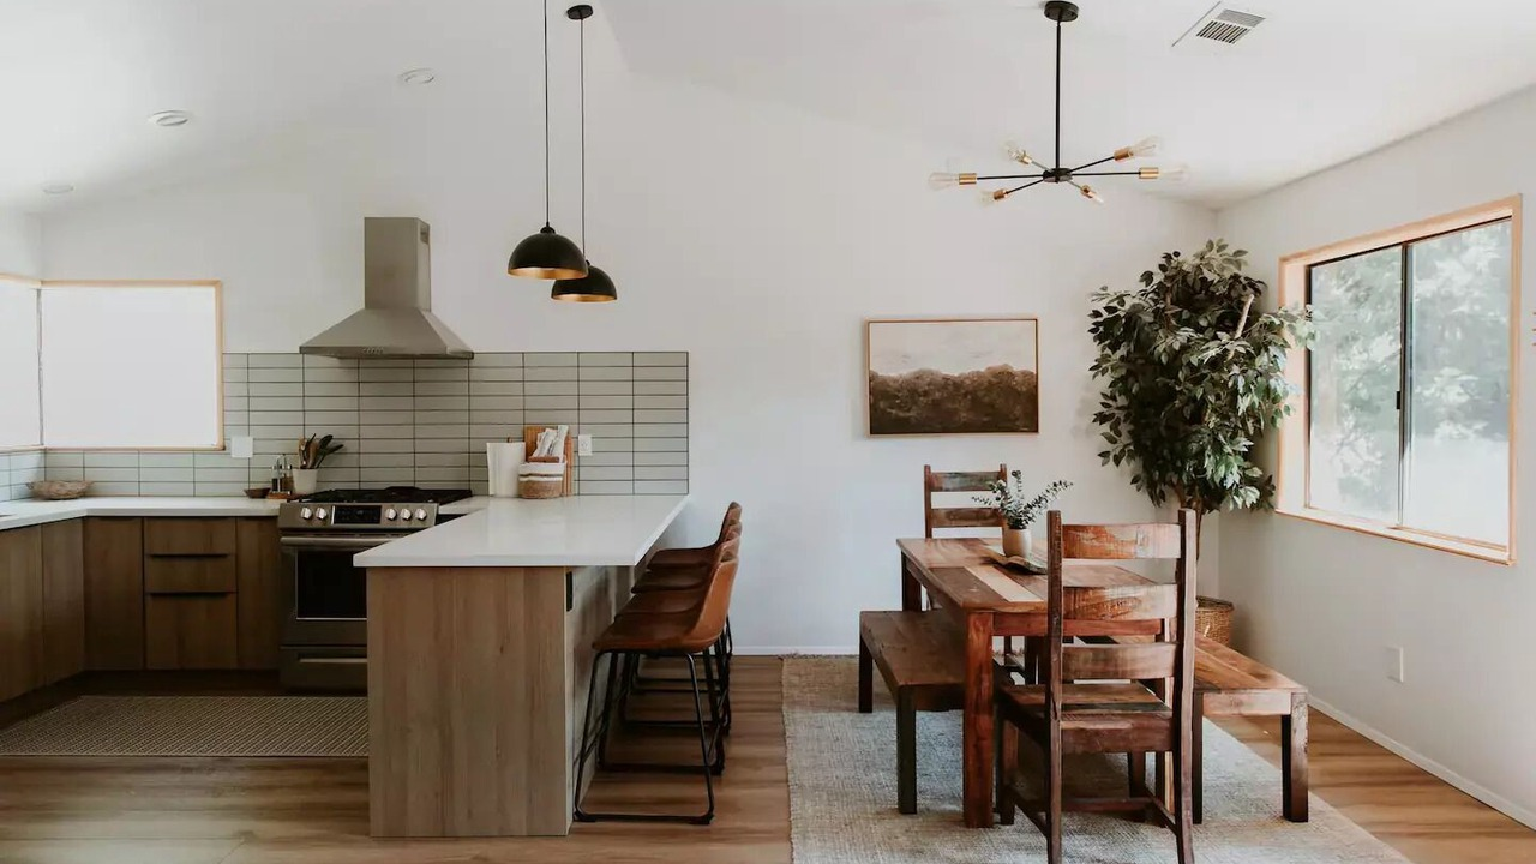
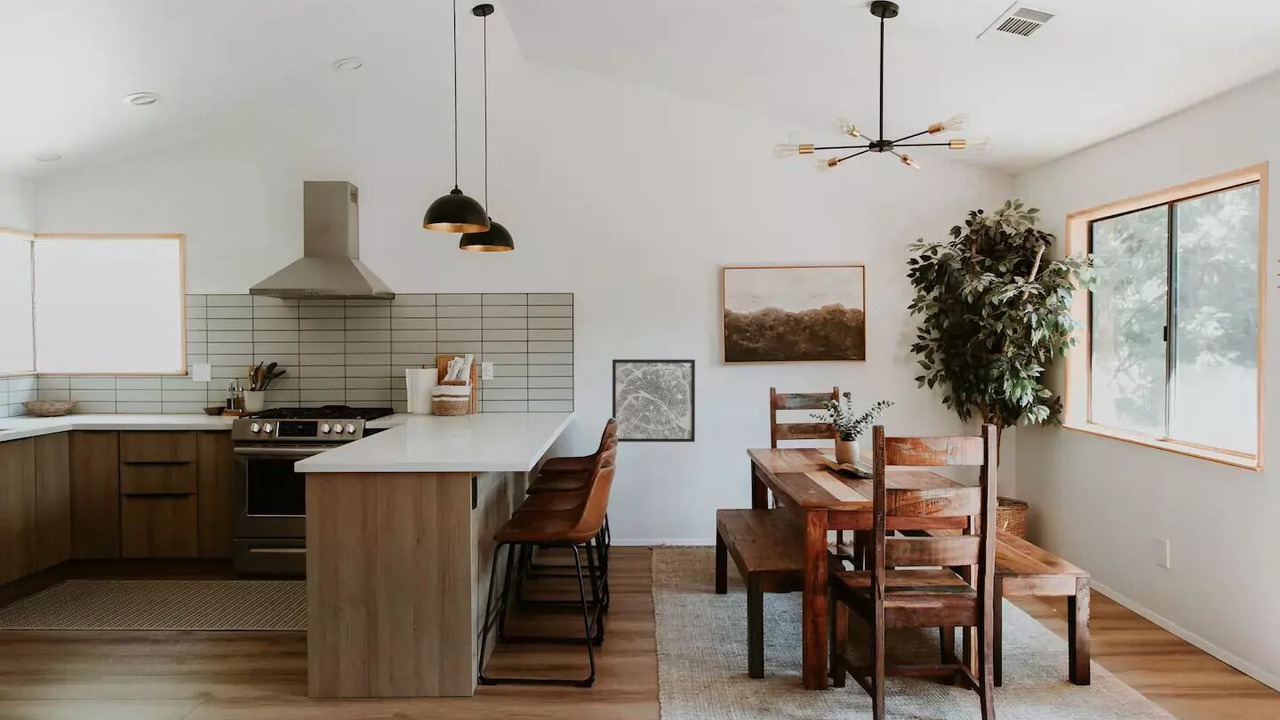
+ wall art (653, 400)
